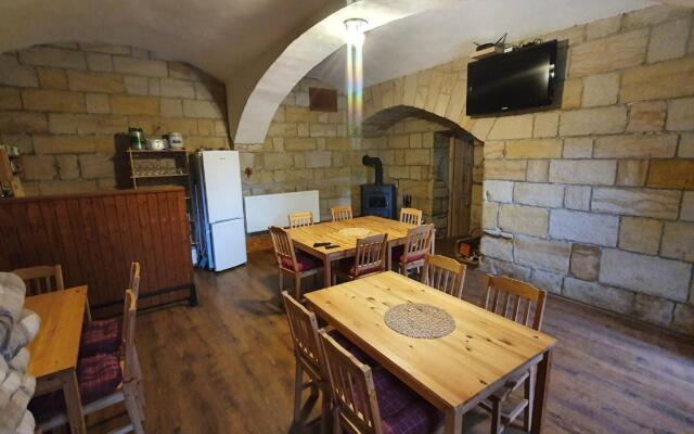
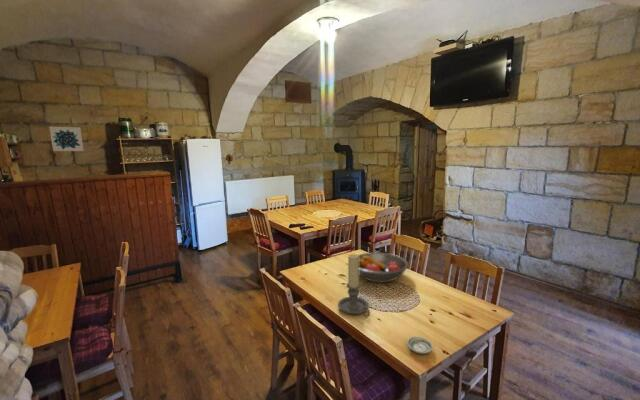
+ saucer (419, 346)
+ candle holder (355, 283)
+ wall art (67, 139)
+ fruit bowl (378, 267)
